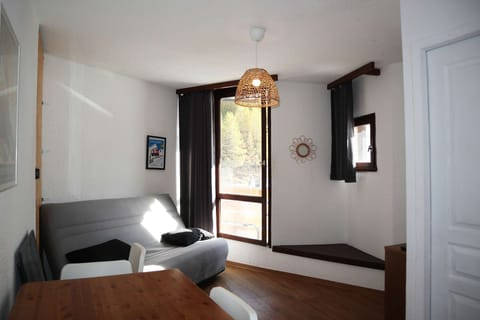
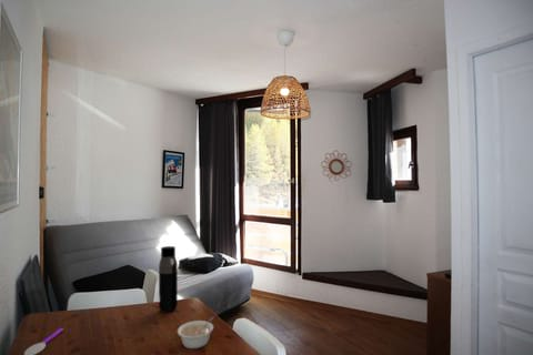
+ legume (195, 333)
+ spoon (46, 339)
+ water bottle (168, 278)
